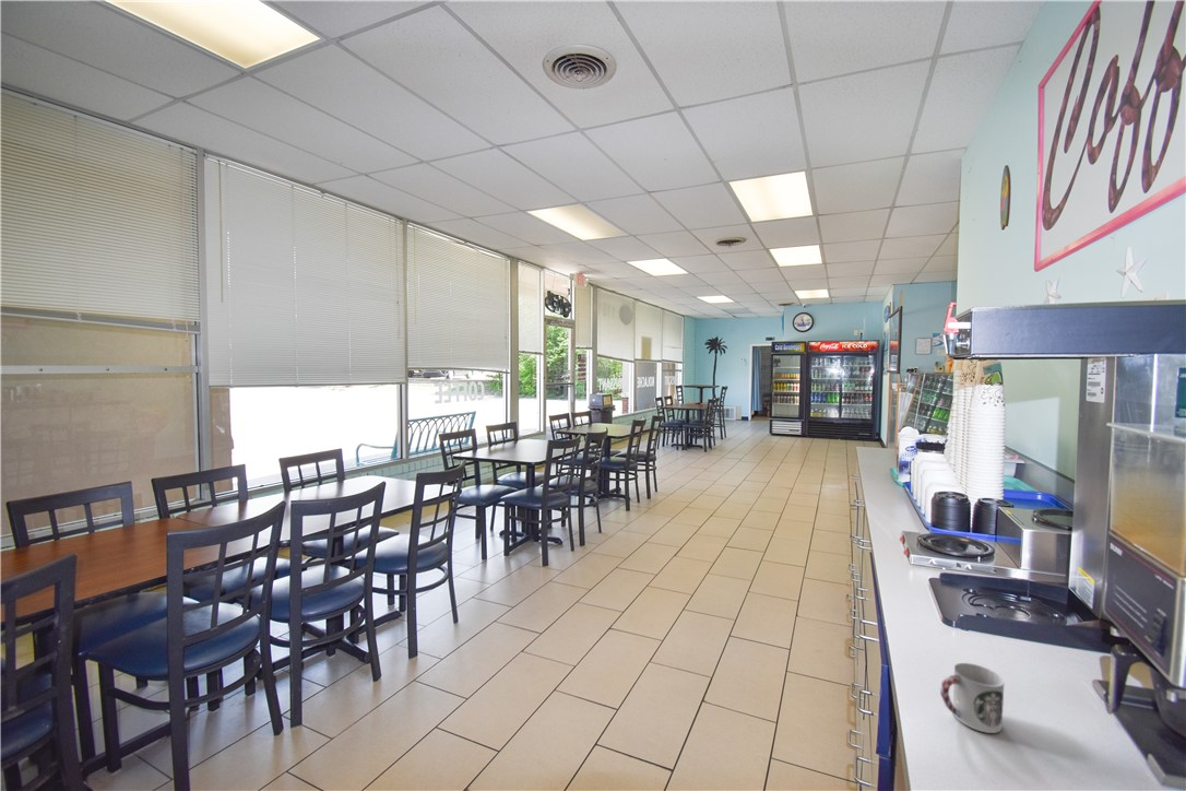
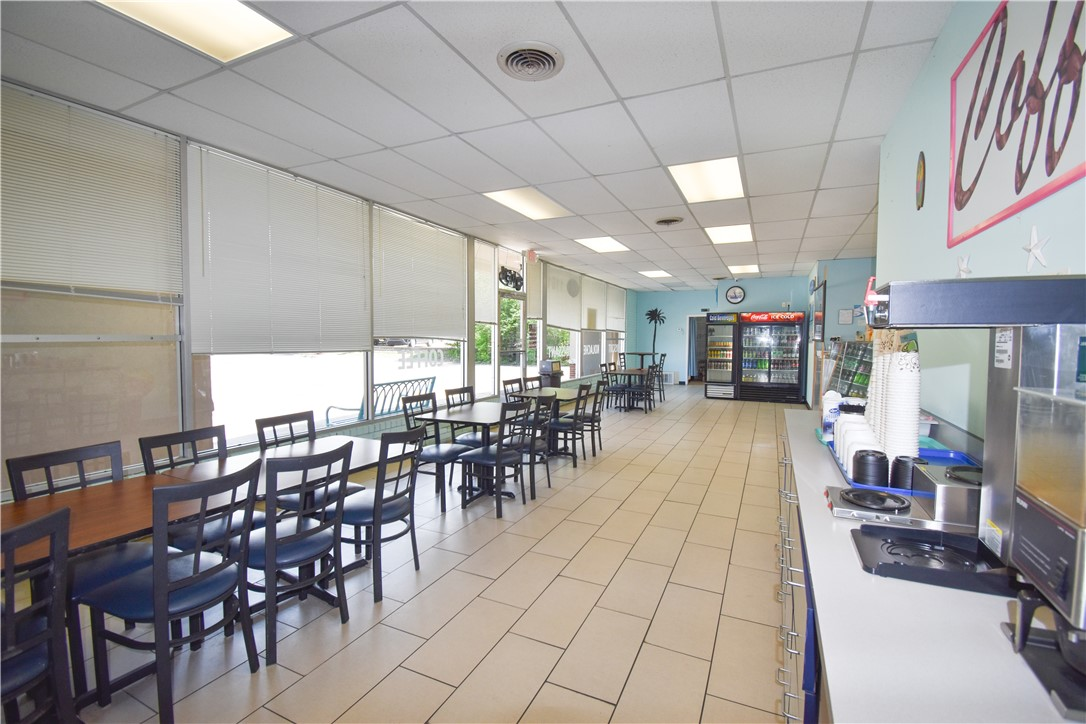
- cup (969, 696)
